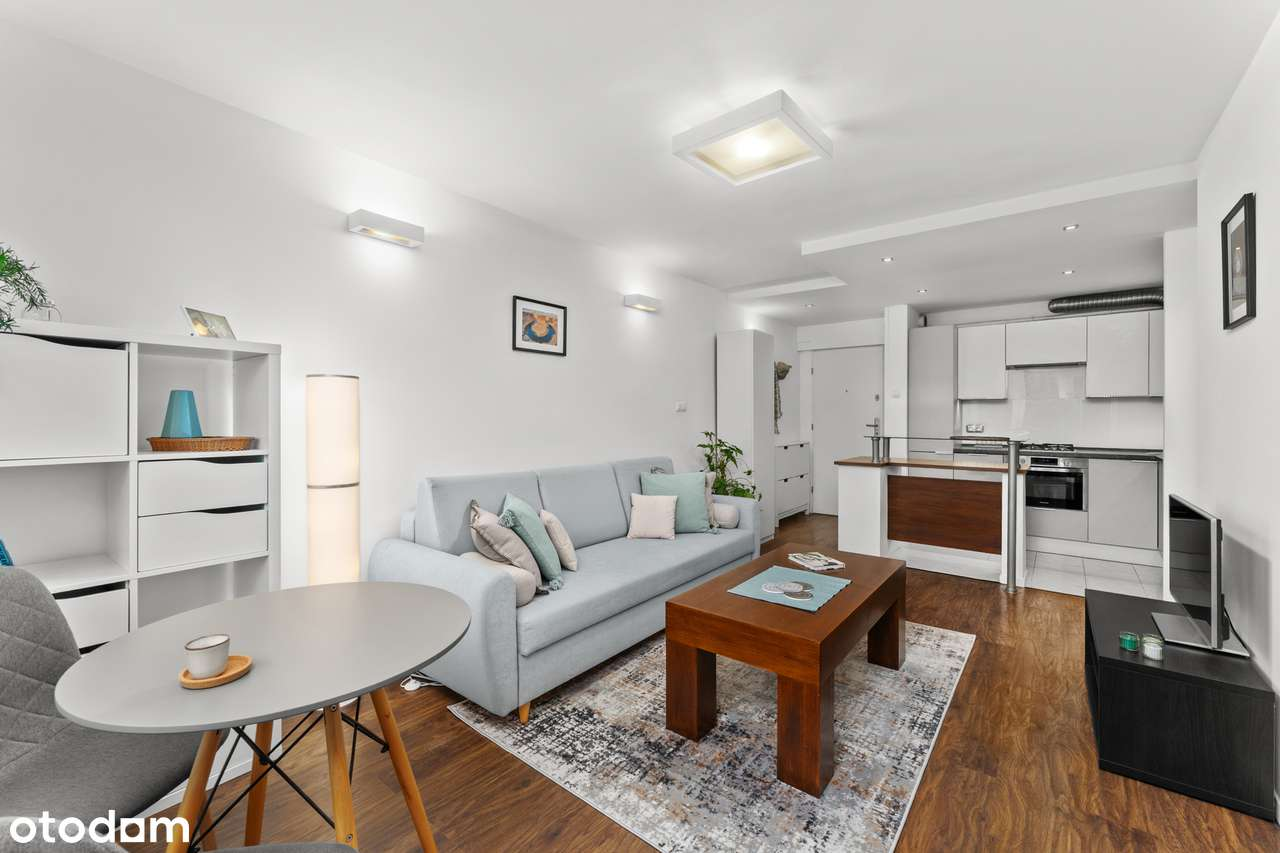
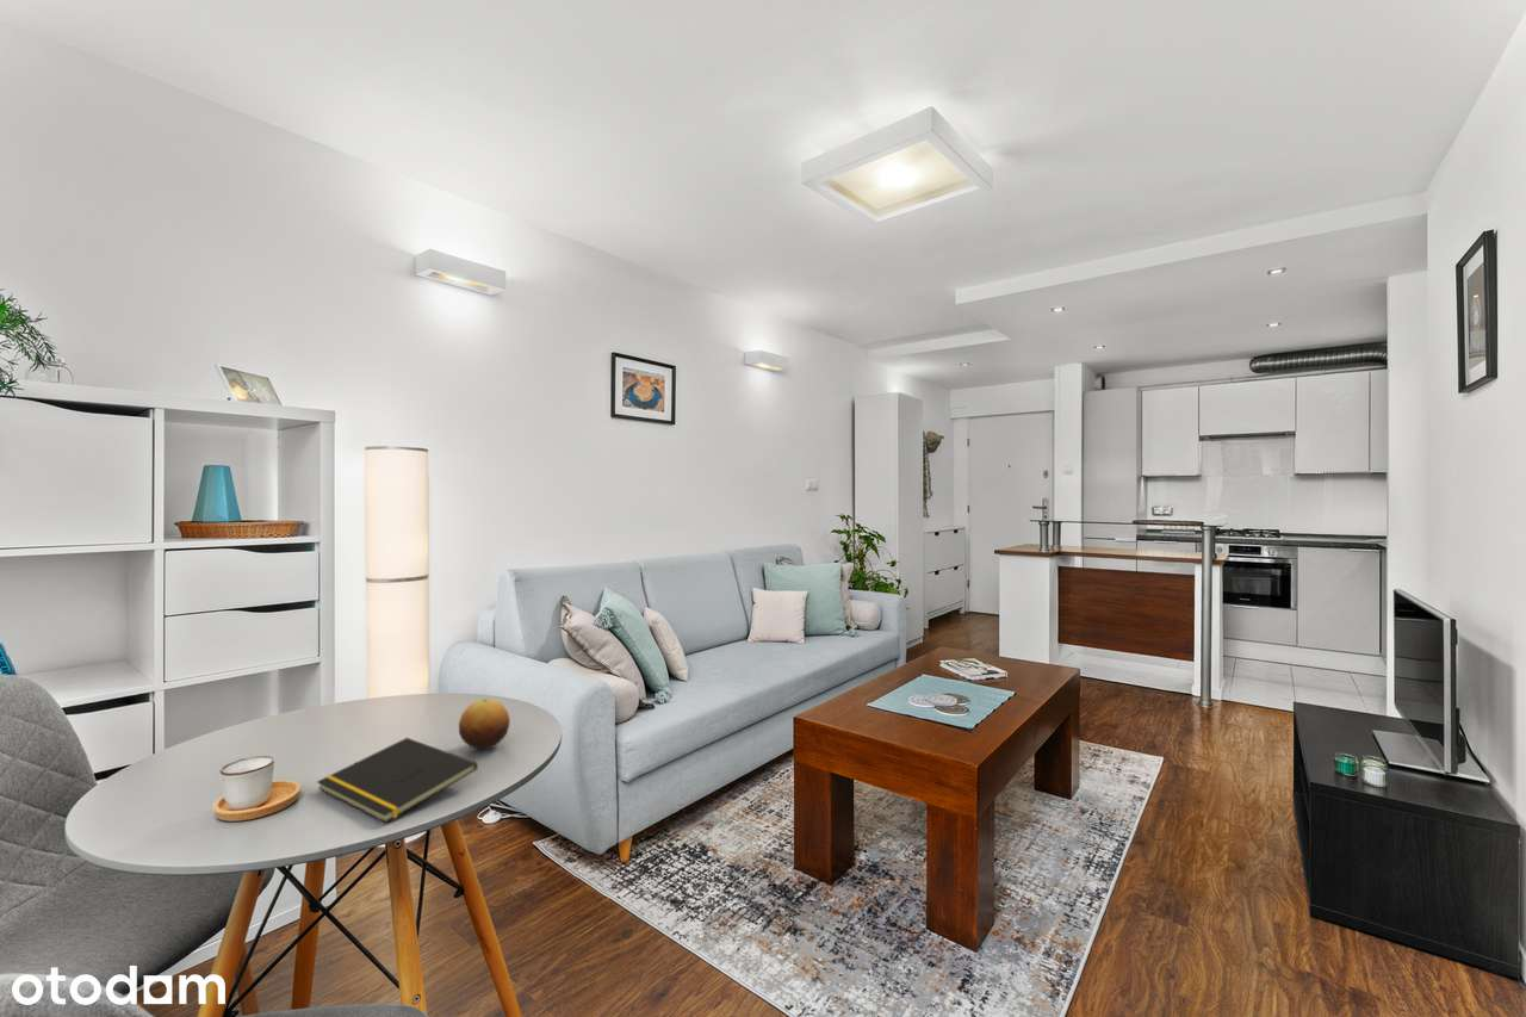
+ fruit (484, 723)
+ notepad (397, 775)
